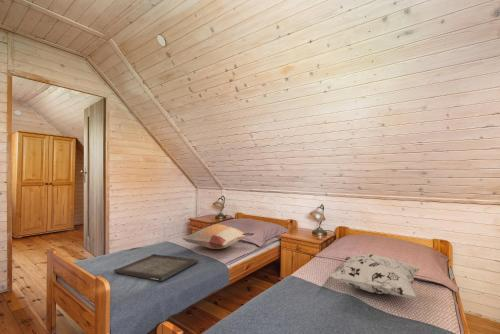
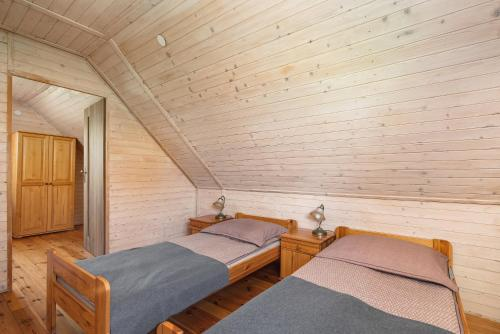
- serving tray (158, 265)
- decorative pillow (219, 236)
- decorative pillow (374, 272)
